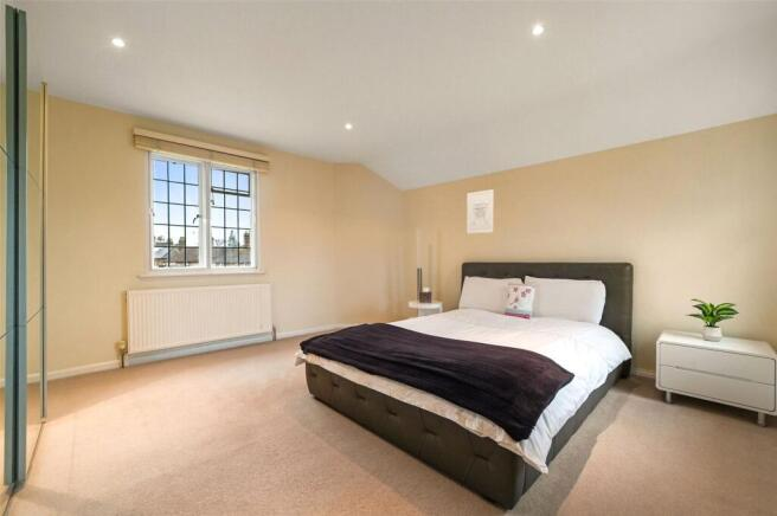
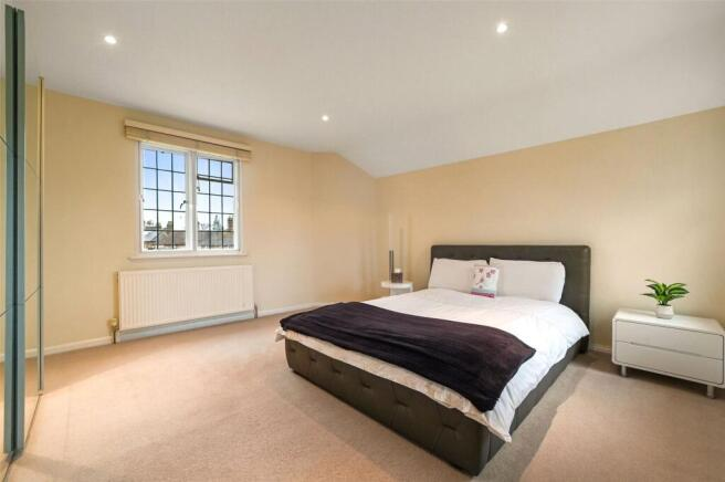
- wall art (480, 212)
